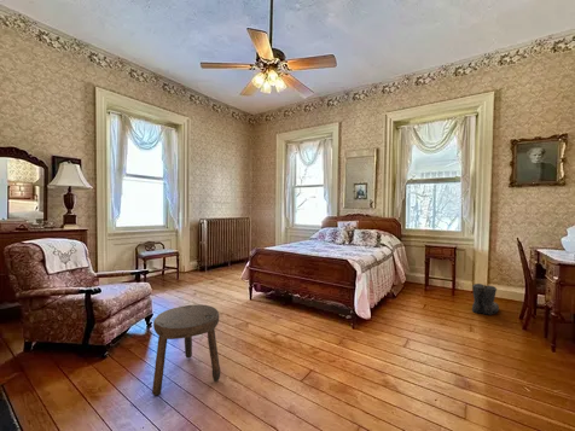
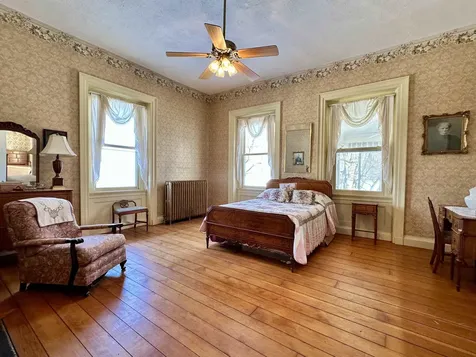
- stool (188, 343)
- boots (484, 297)
